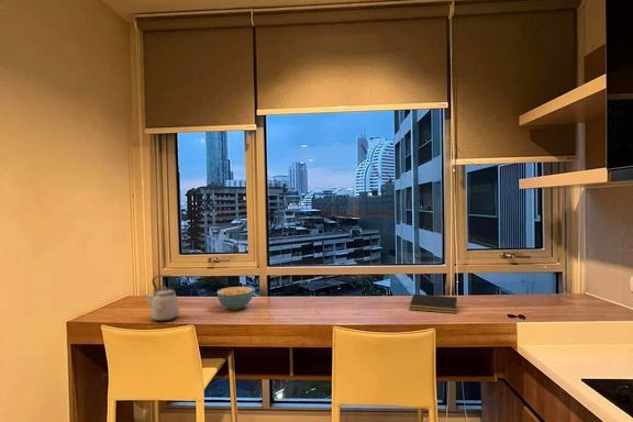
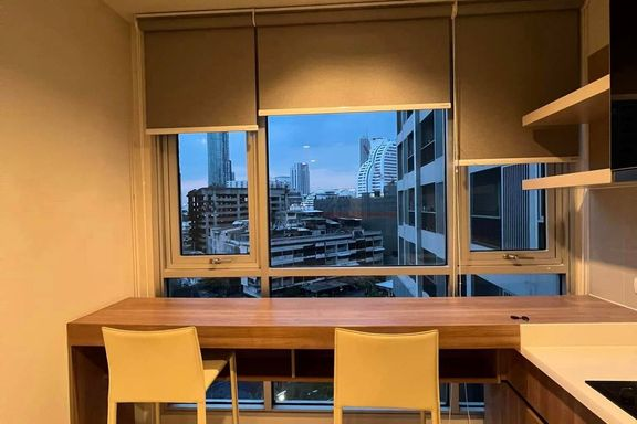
- kettle (159, 297)
- notepad (433, 302)
- cereal bowl (235, 299)
